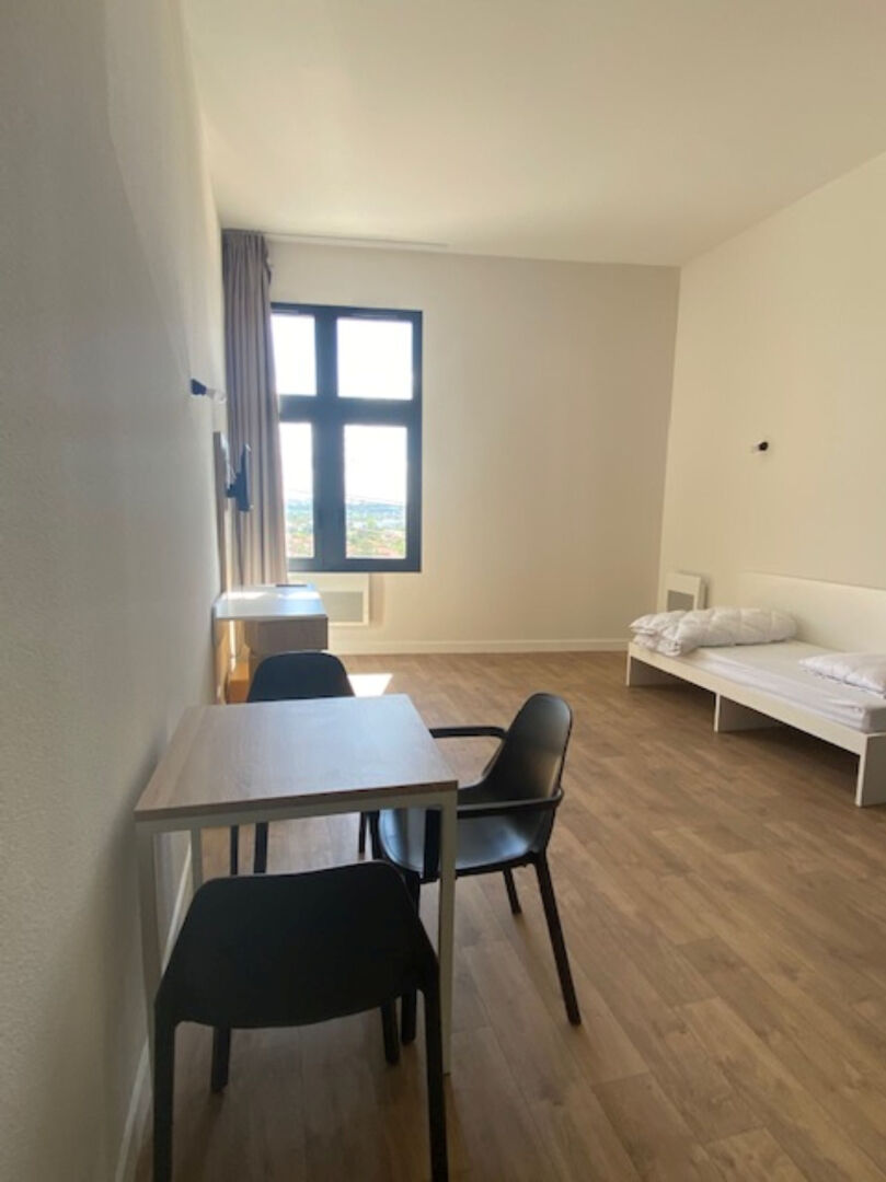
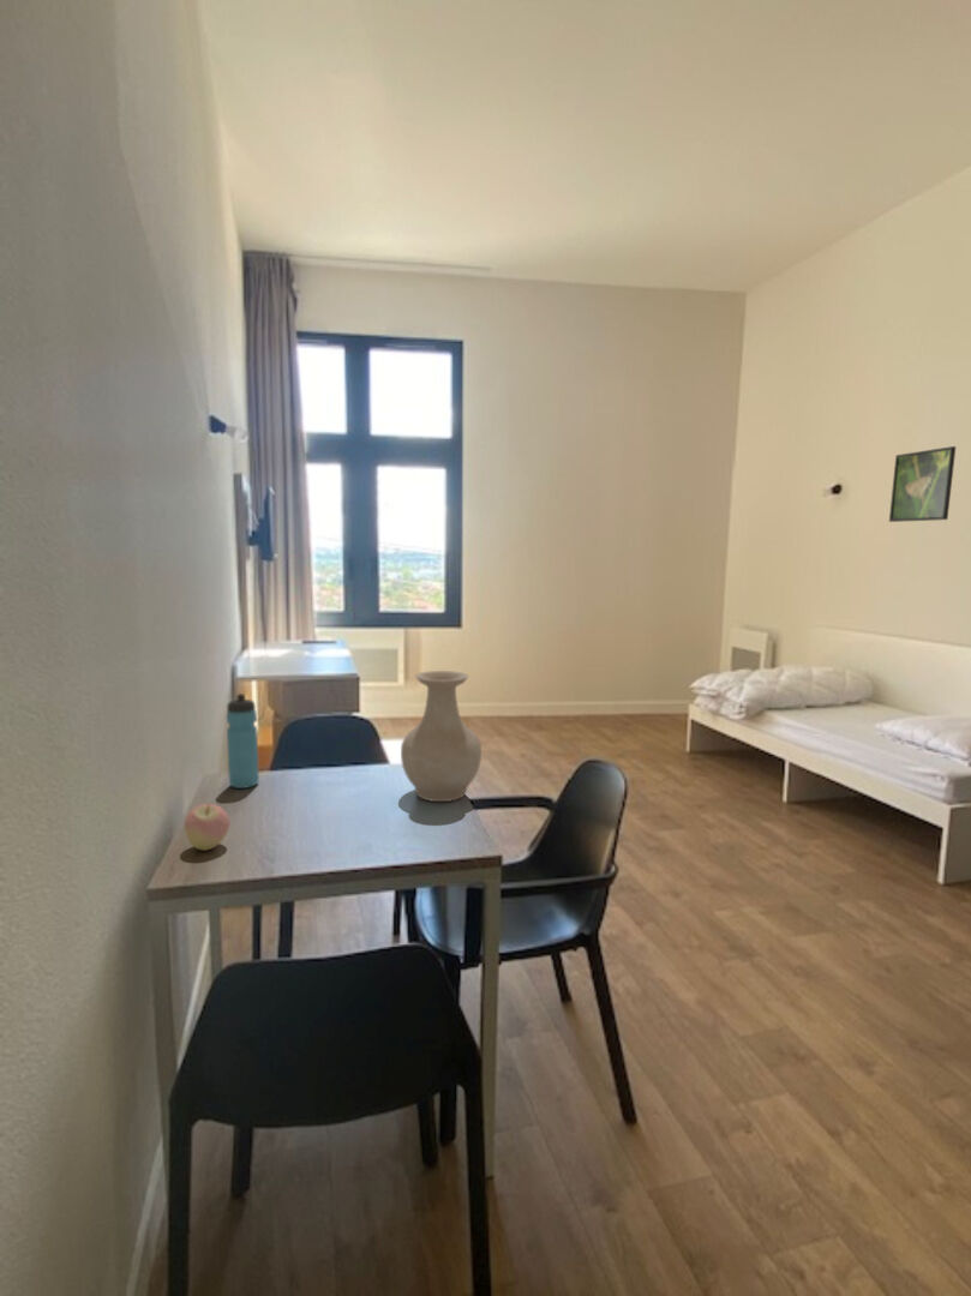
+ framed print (921, 486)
+ apple (206, 823)
+ vase (440, 734)
+ water bottle (242, 739)
